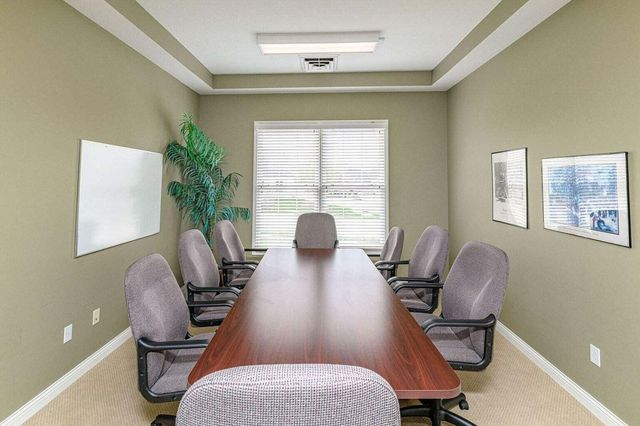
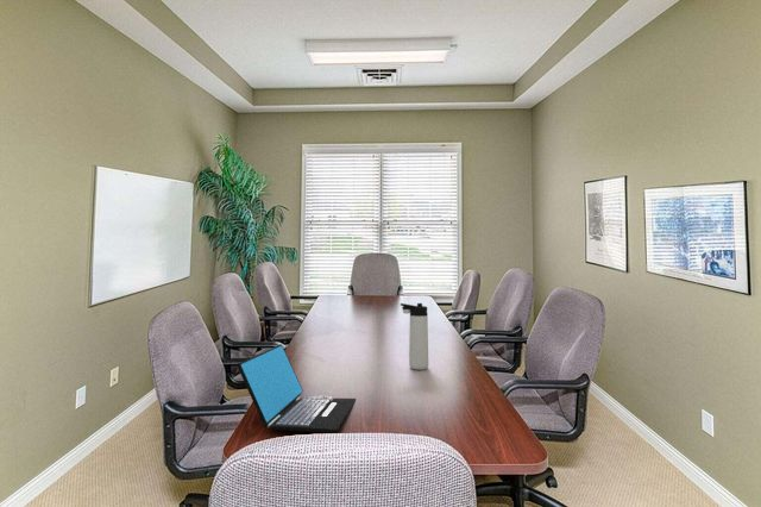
+ thermos bottle (414, 334)
+ laptop (300, 384)
